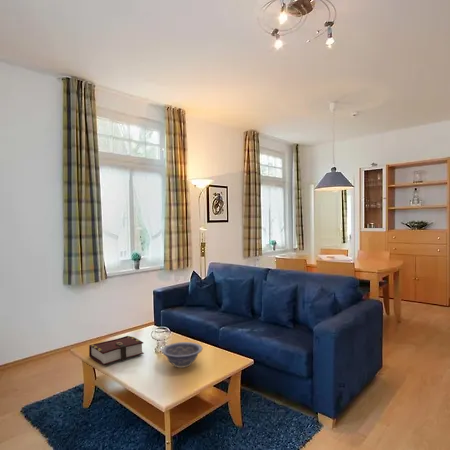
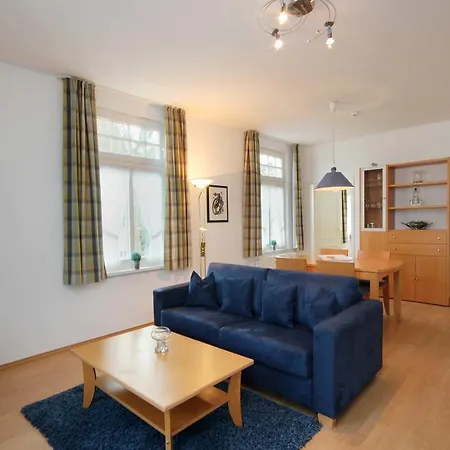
- decorative bowl (182, 356)
- book (116, 348)
